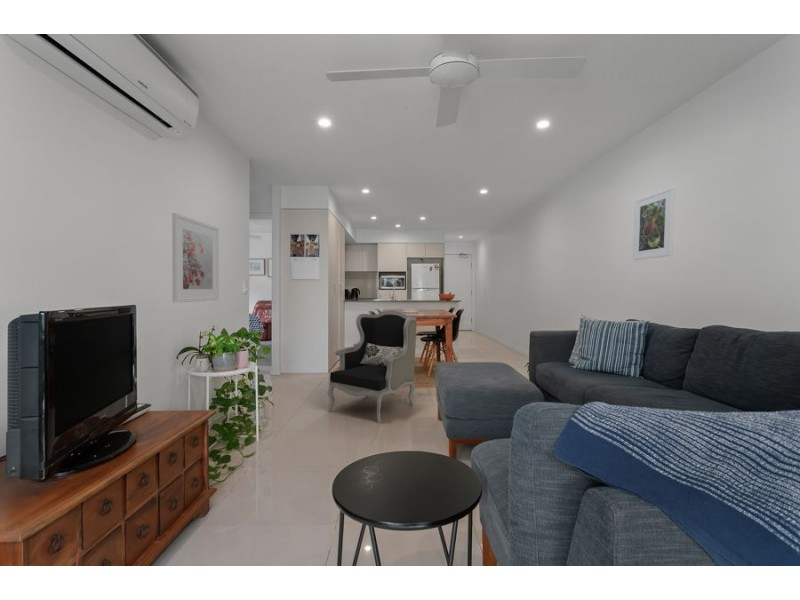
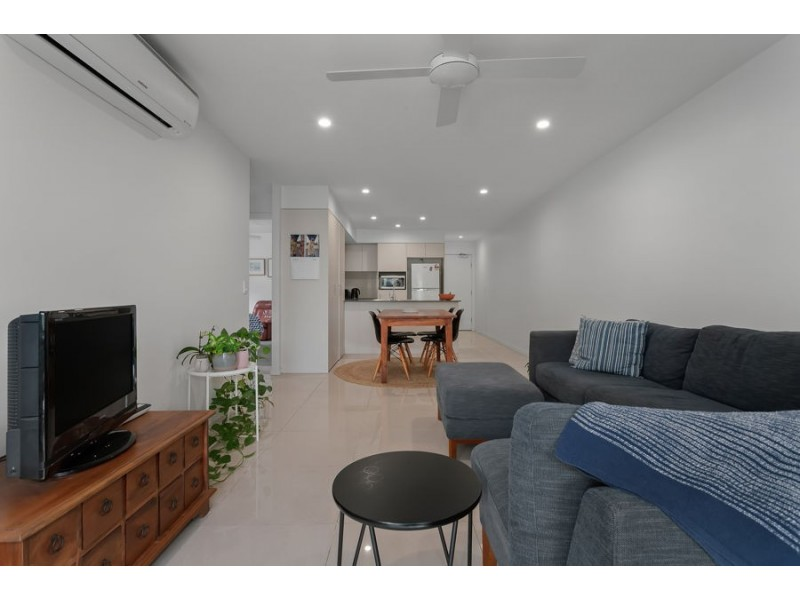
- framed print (652, 226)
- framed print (198, 261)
- armchair (374, 360)
